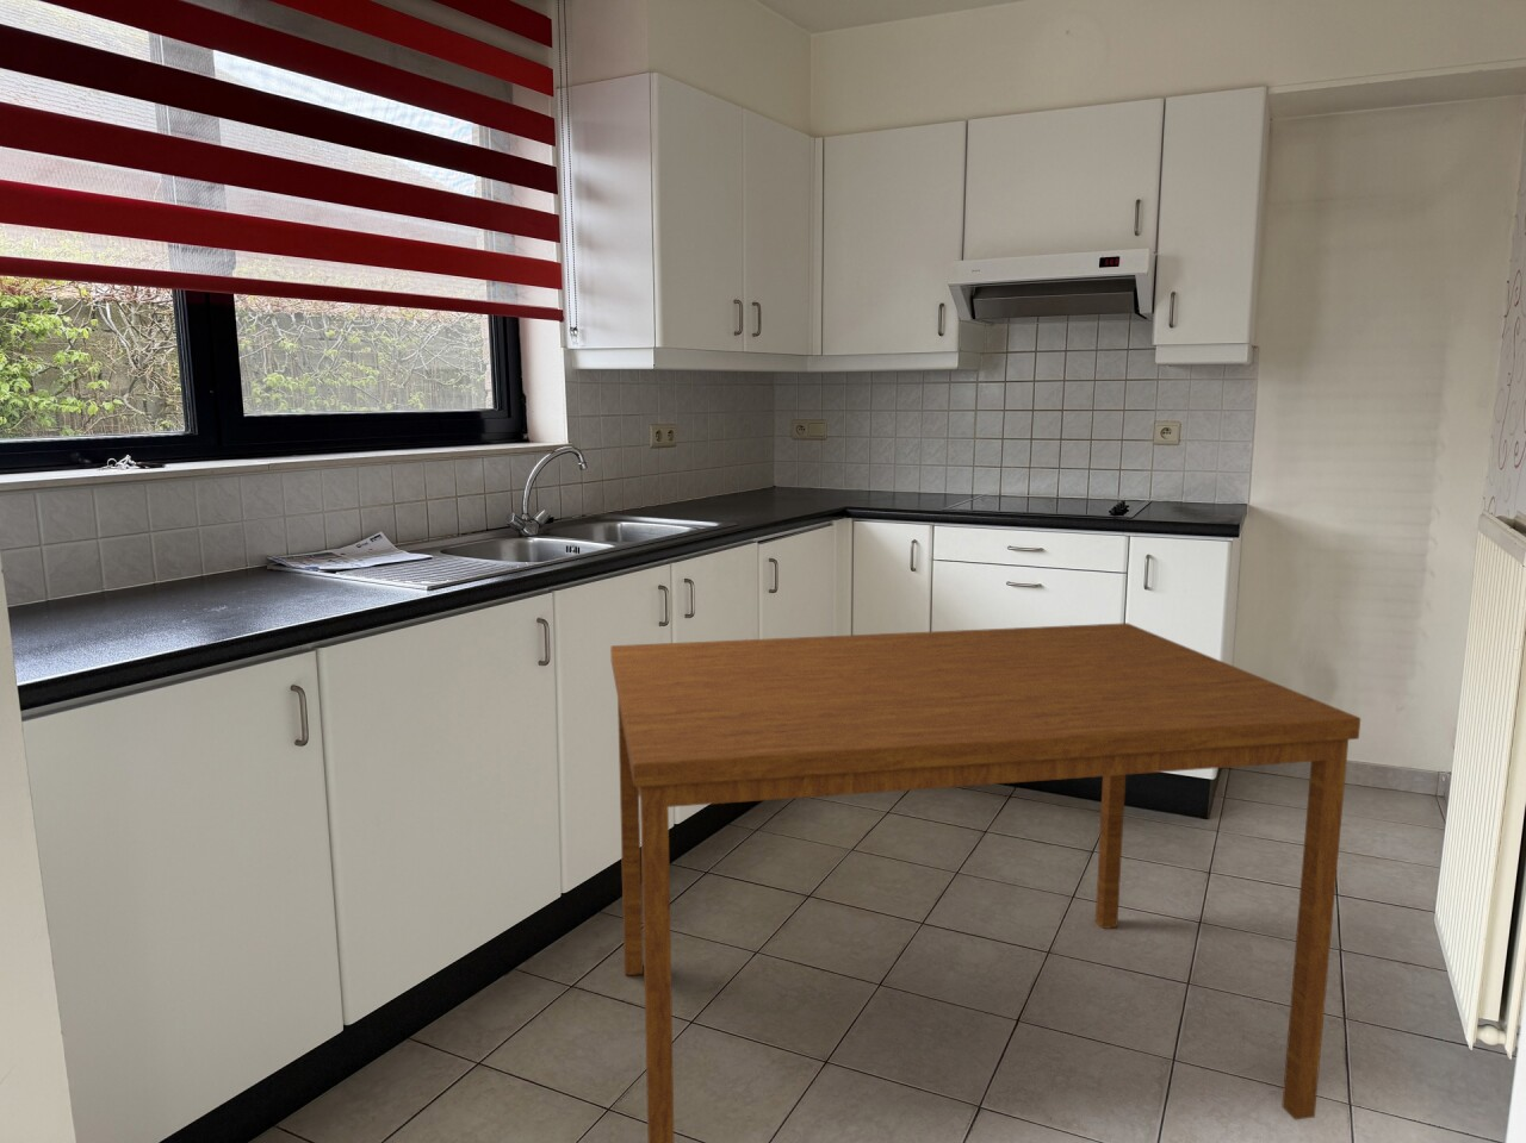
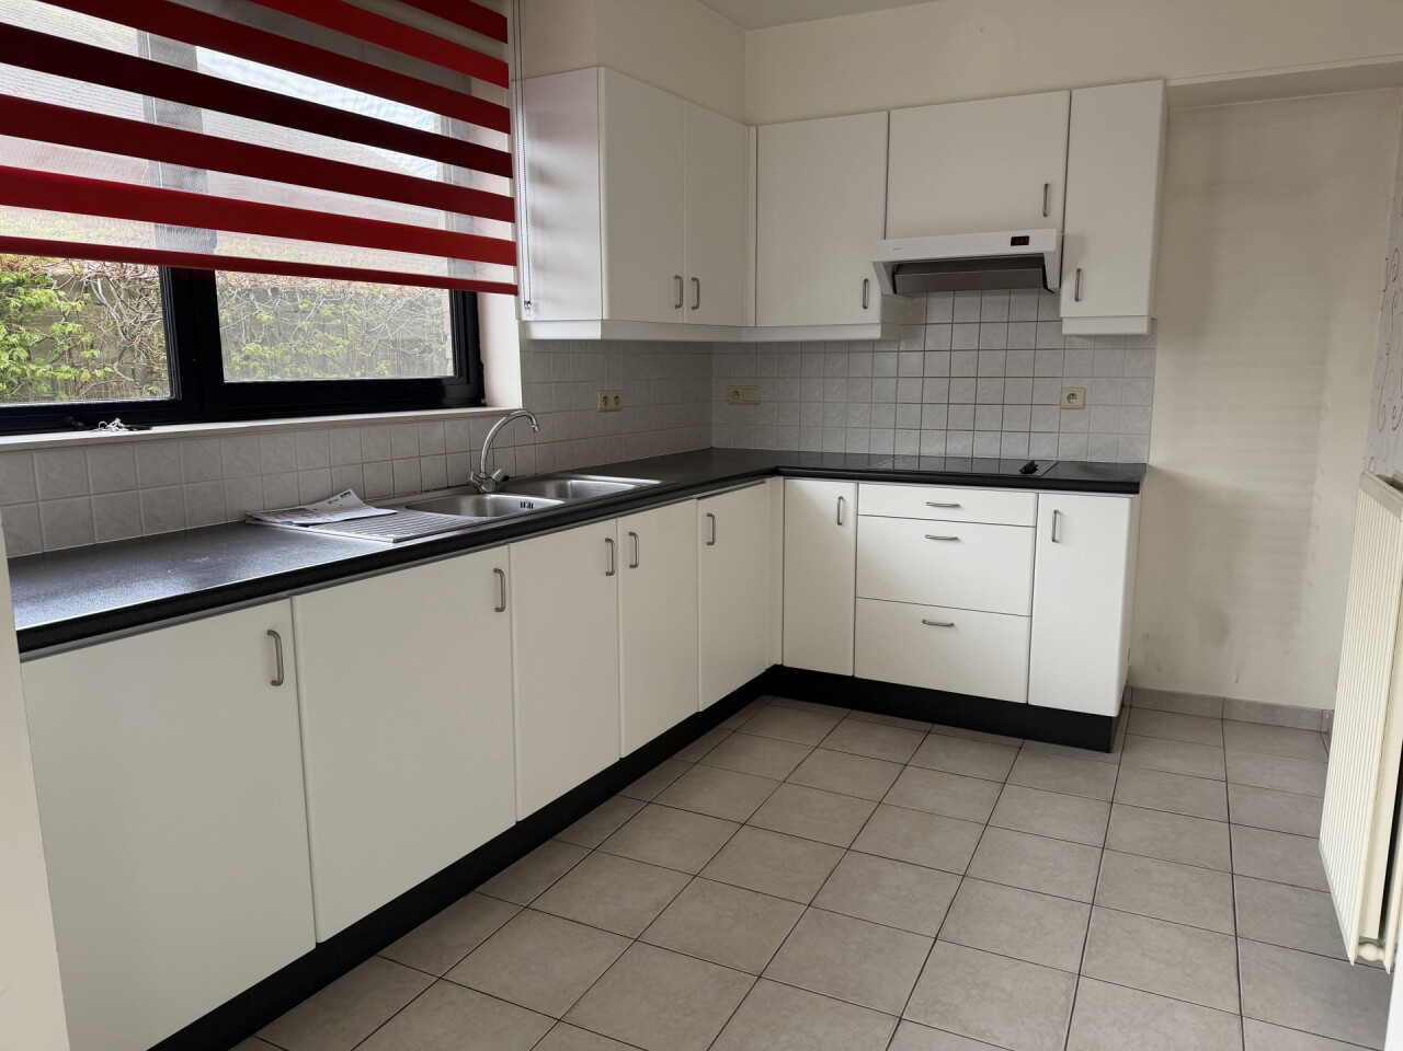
- dining table (925, 788)
